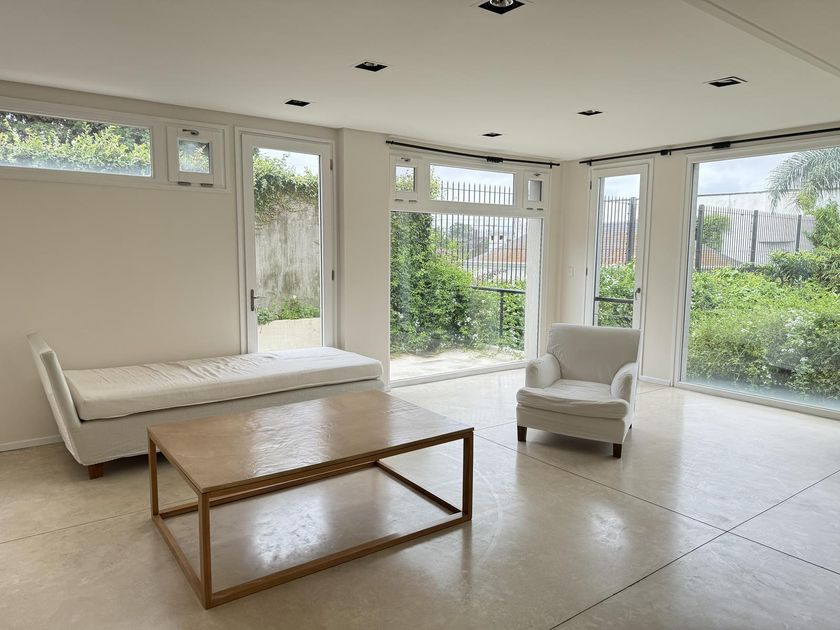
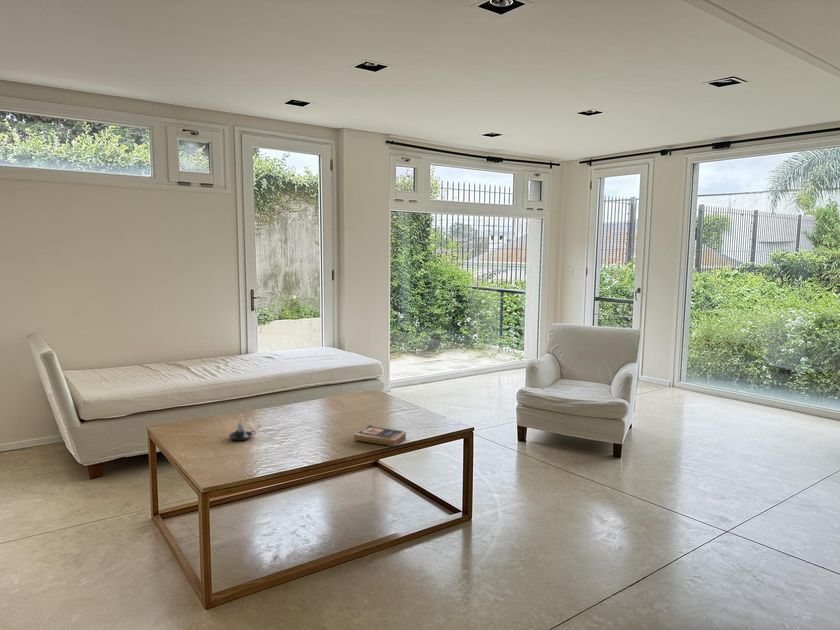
+ book (380, 434)
+ candle (242, 427)
